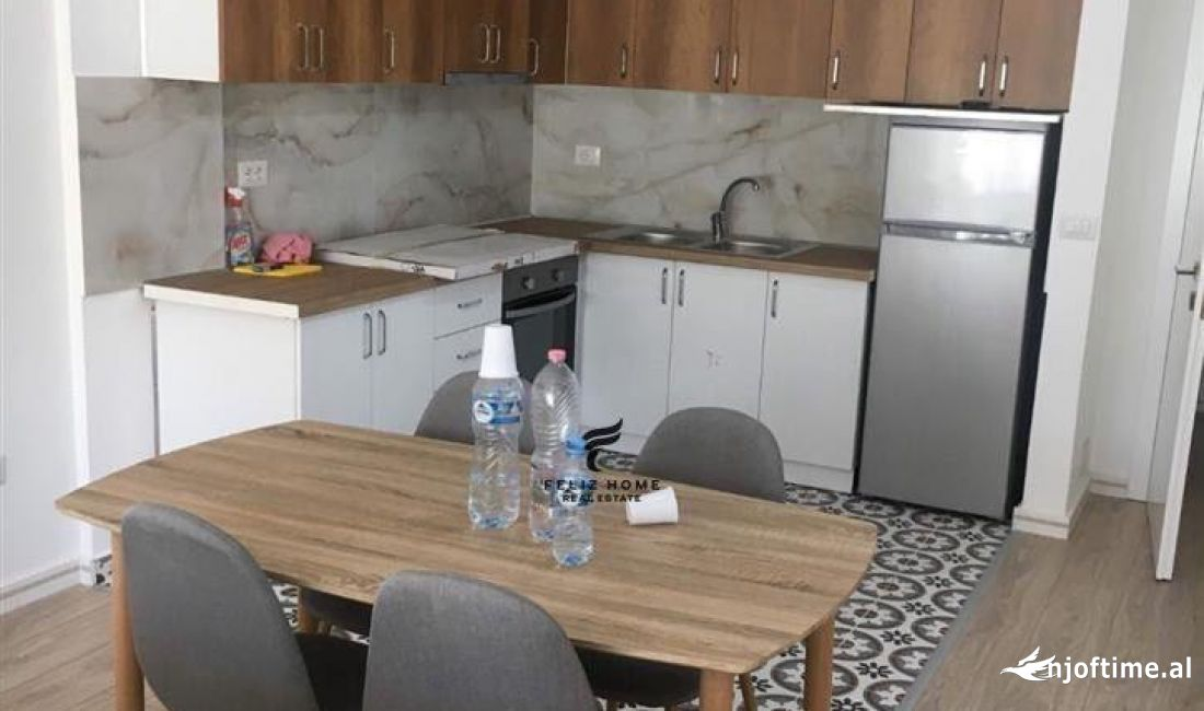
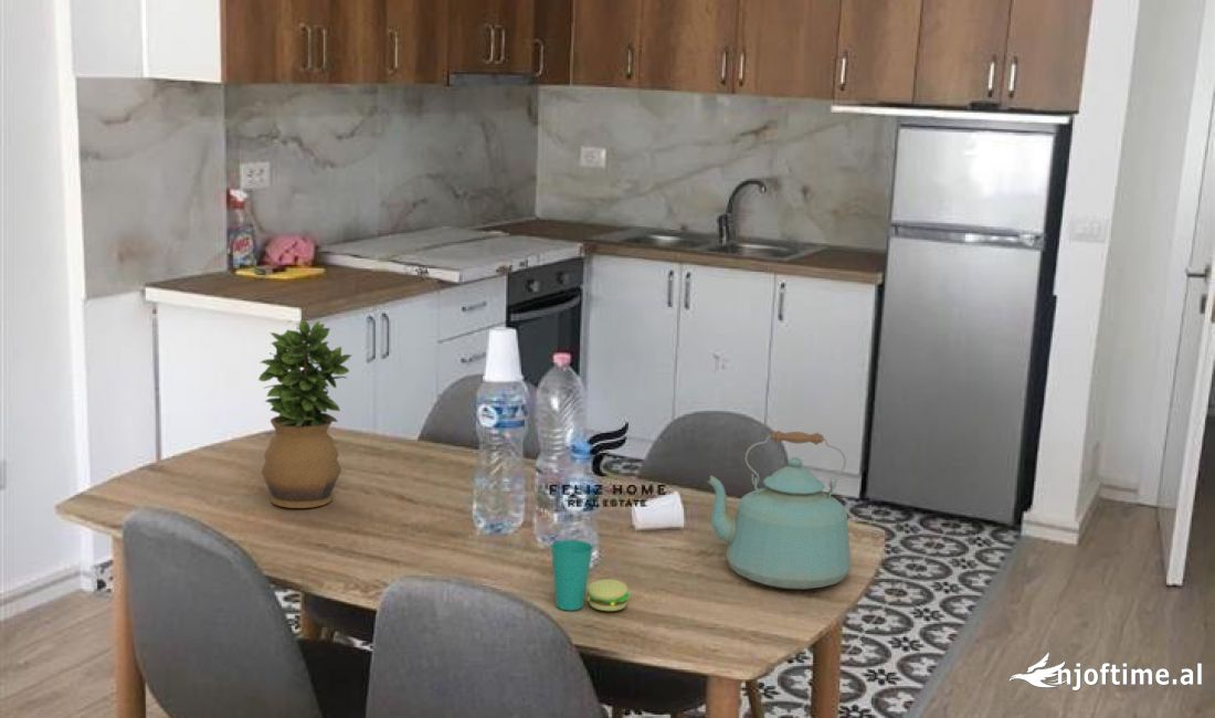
+ cup (588, 574)
+ potted plant (305, 408)
+ kettle (779, 501)
